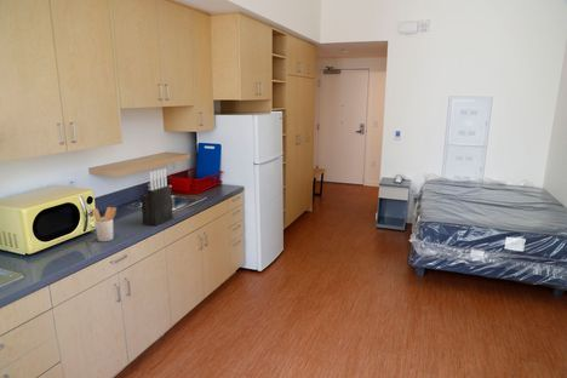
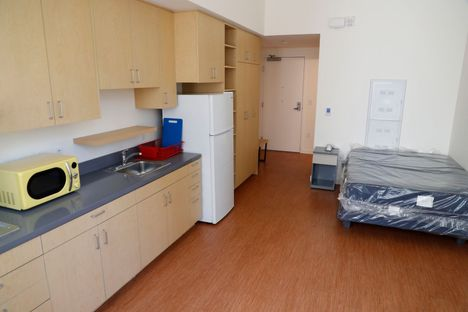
- knife block (155, 195)
- utensil holder (107, 223)
